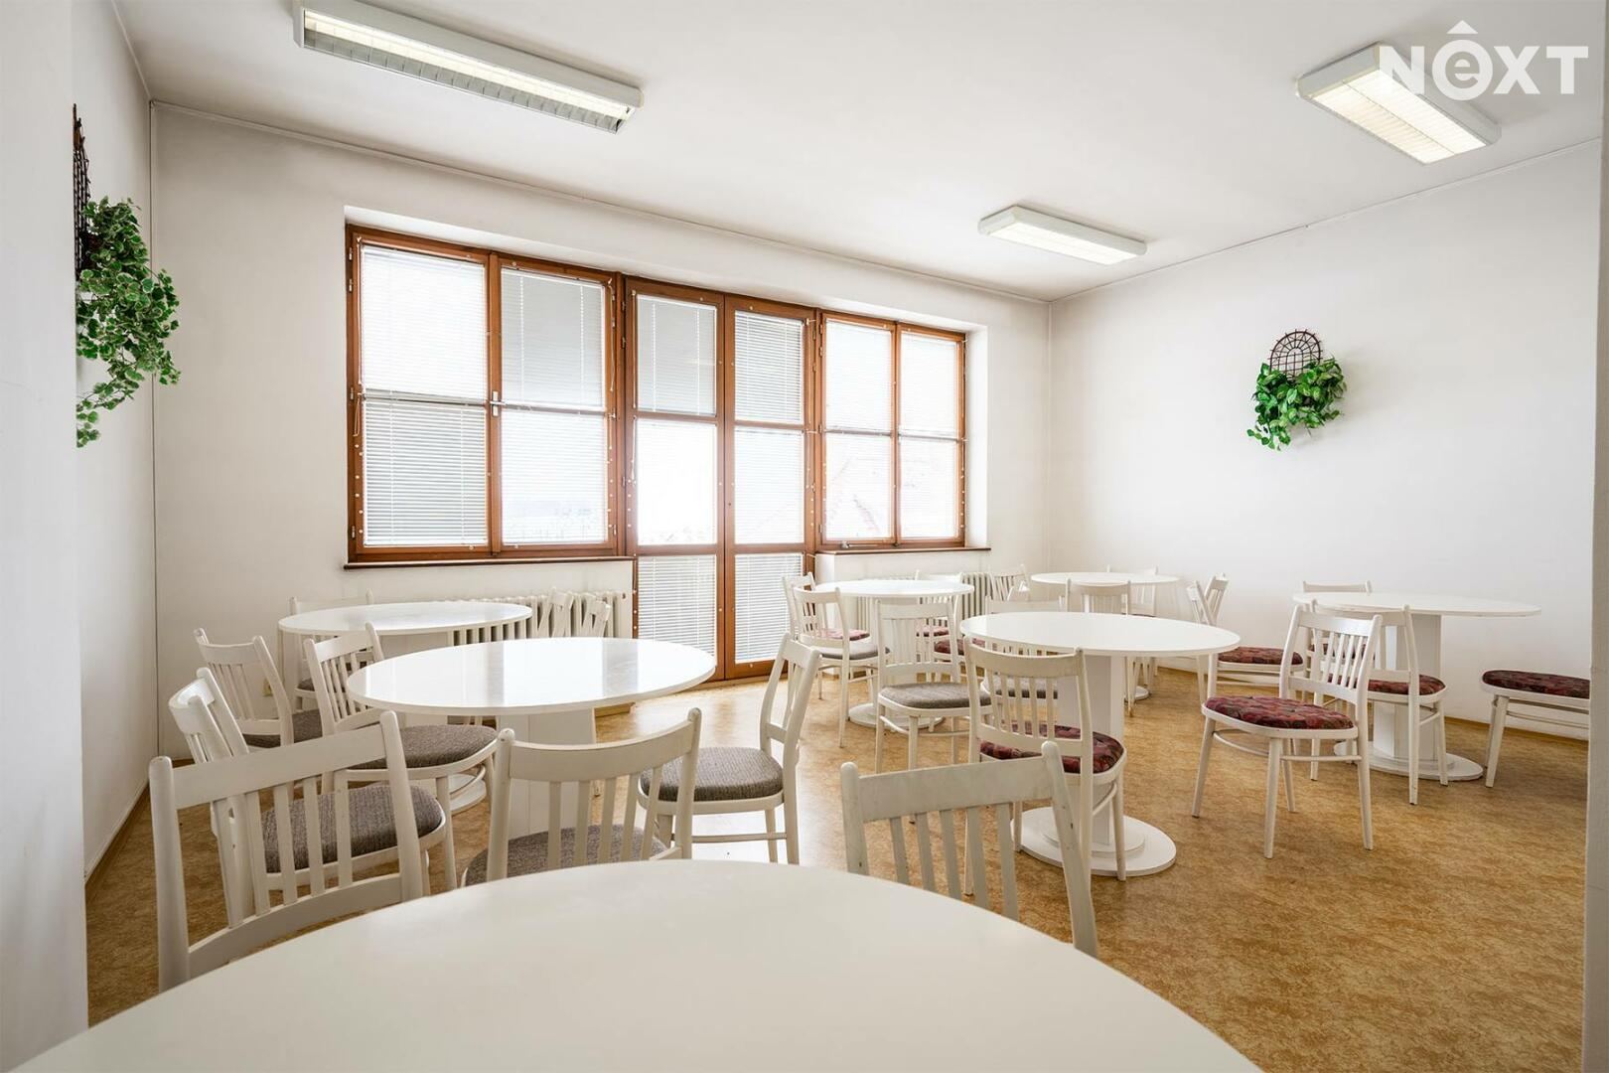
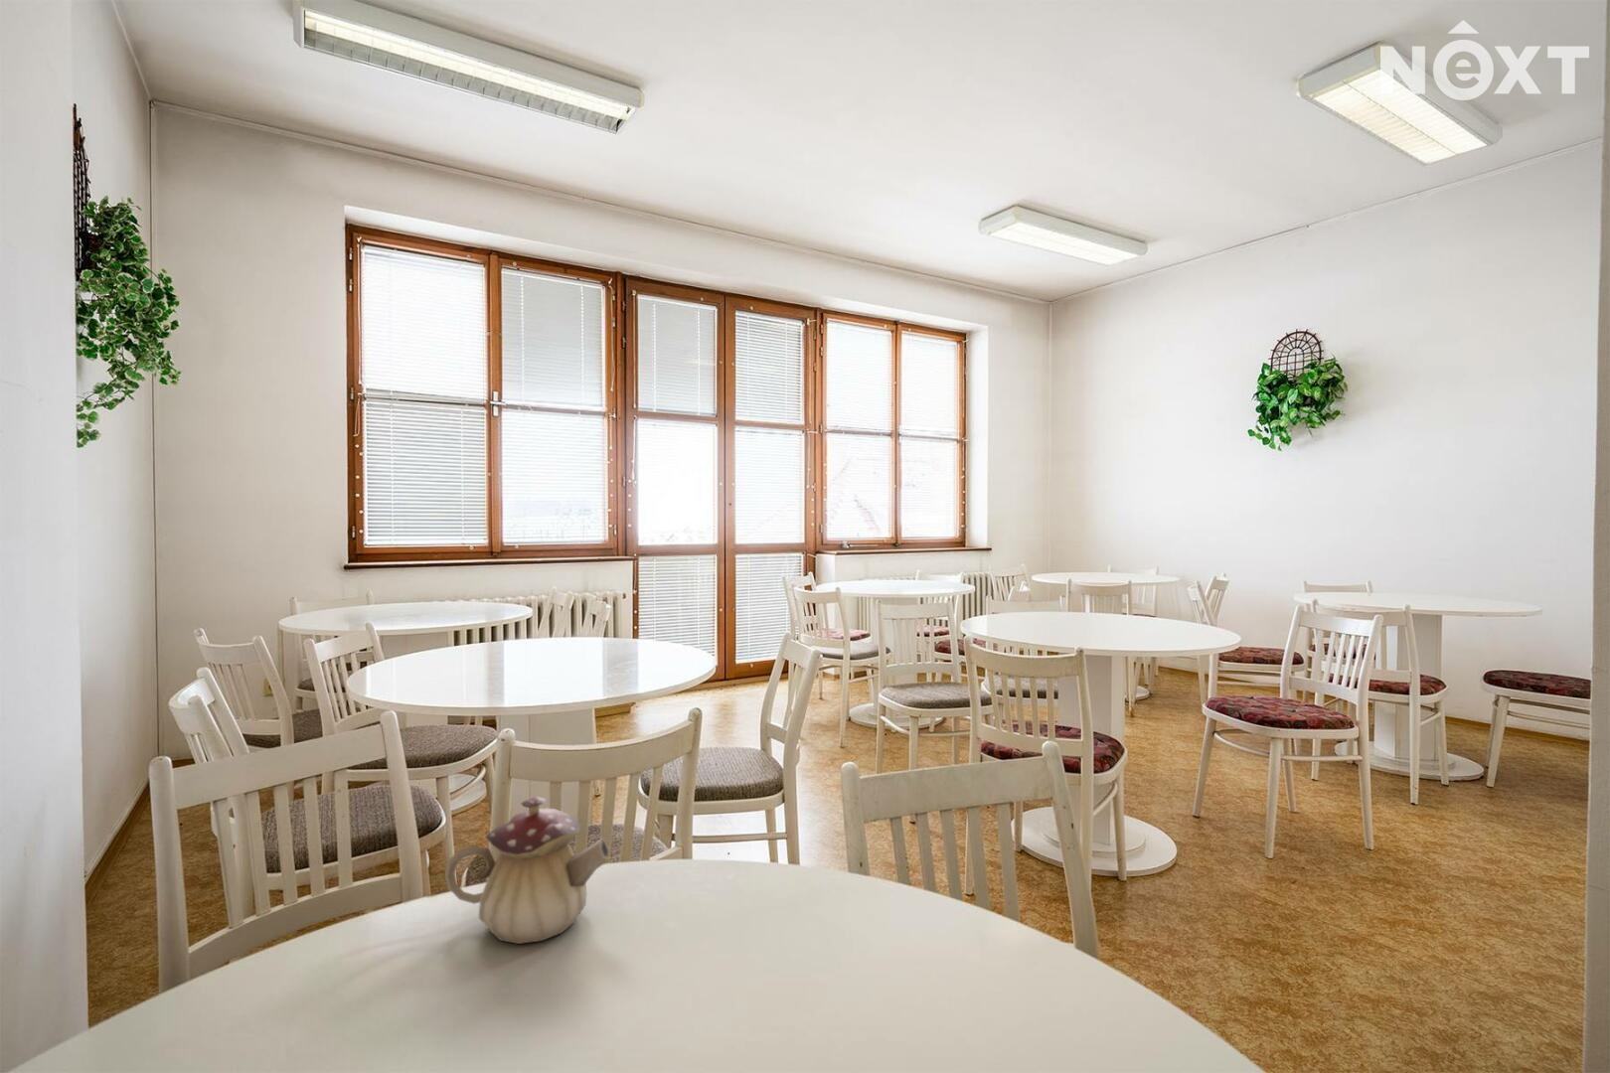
+ teapot (527, 859)
